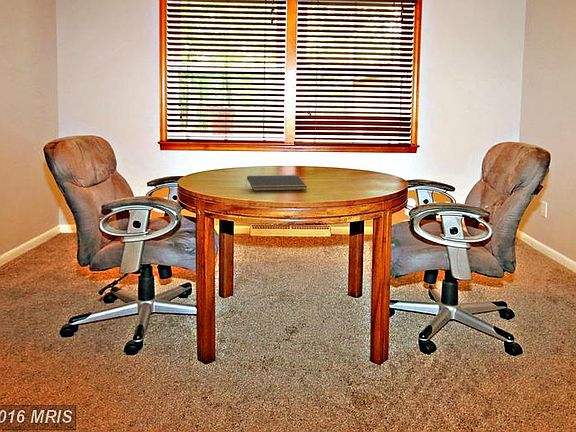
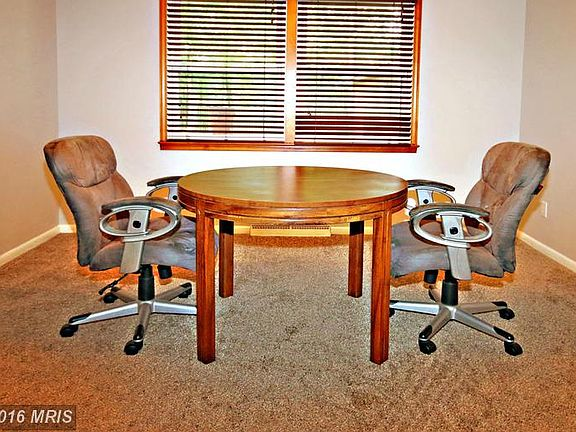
- notepad (276, 182)
